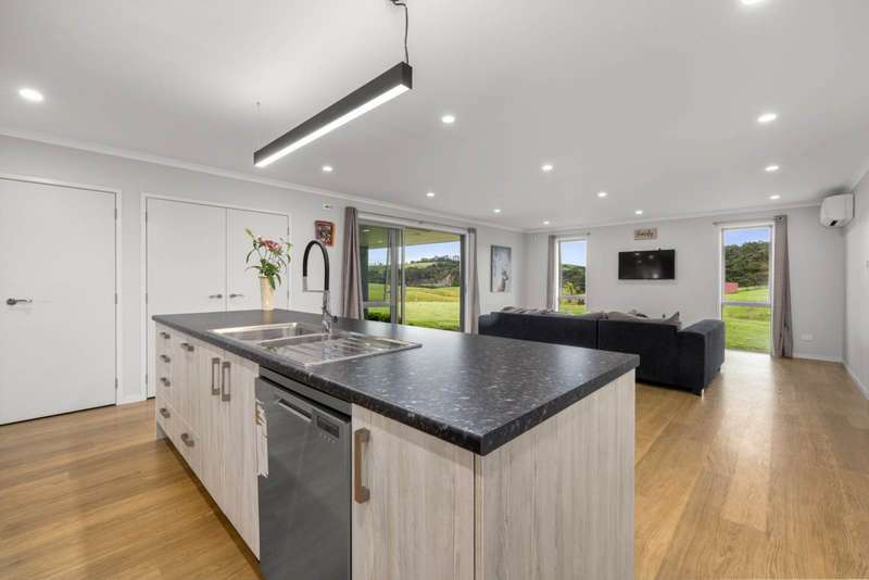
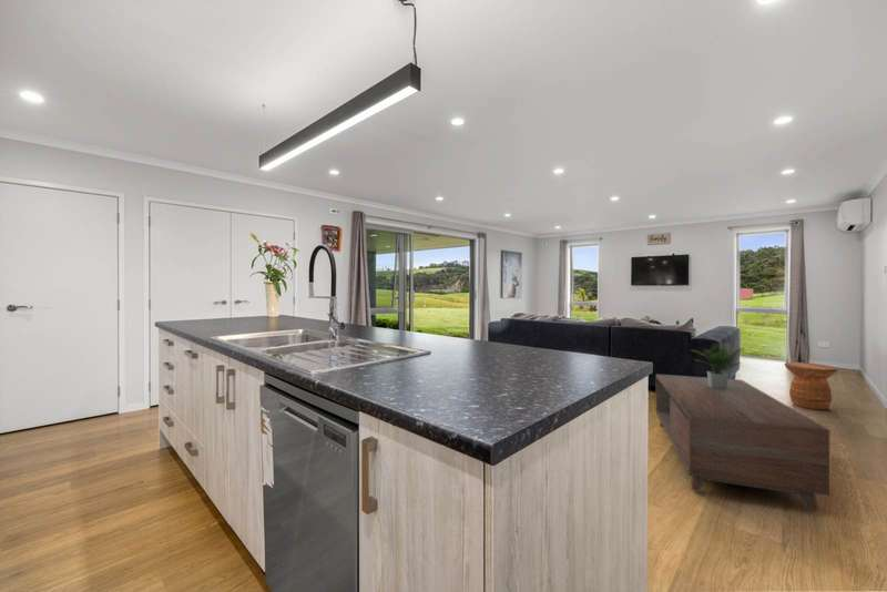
+ side table (809, 386)
+ coffee table (720, 402)
